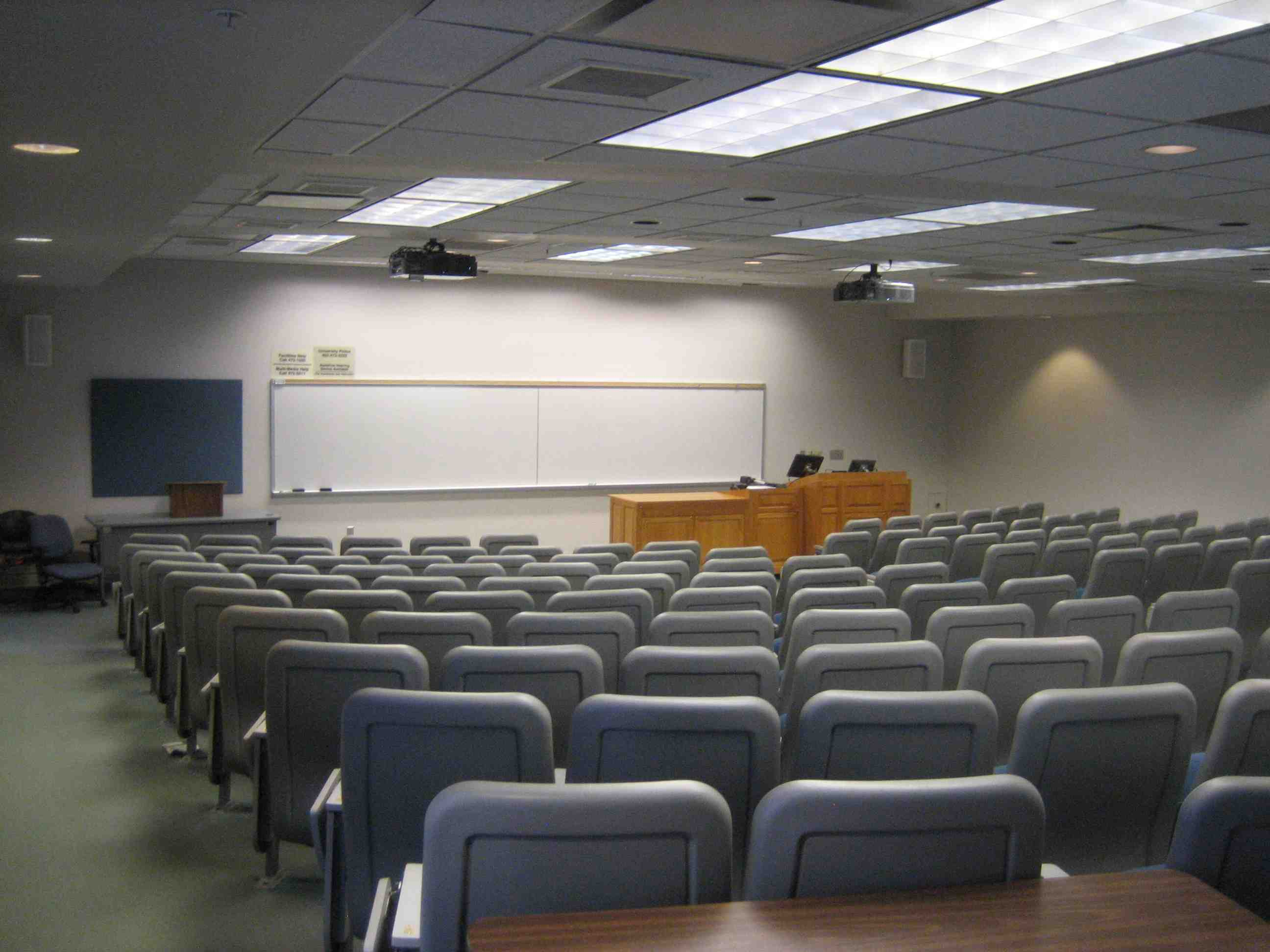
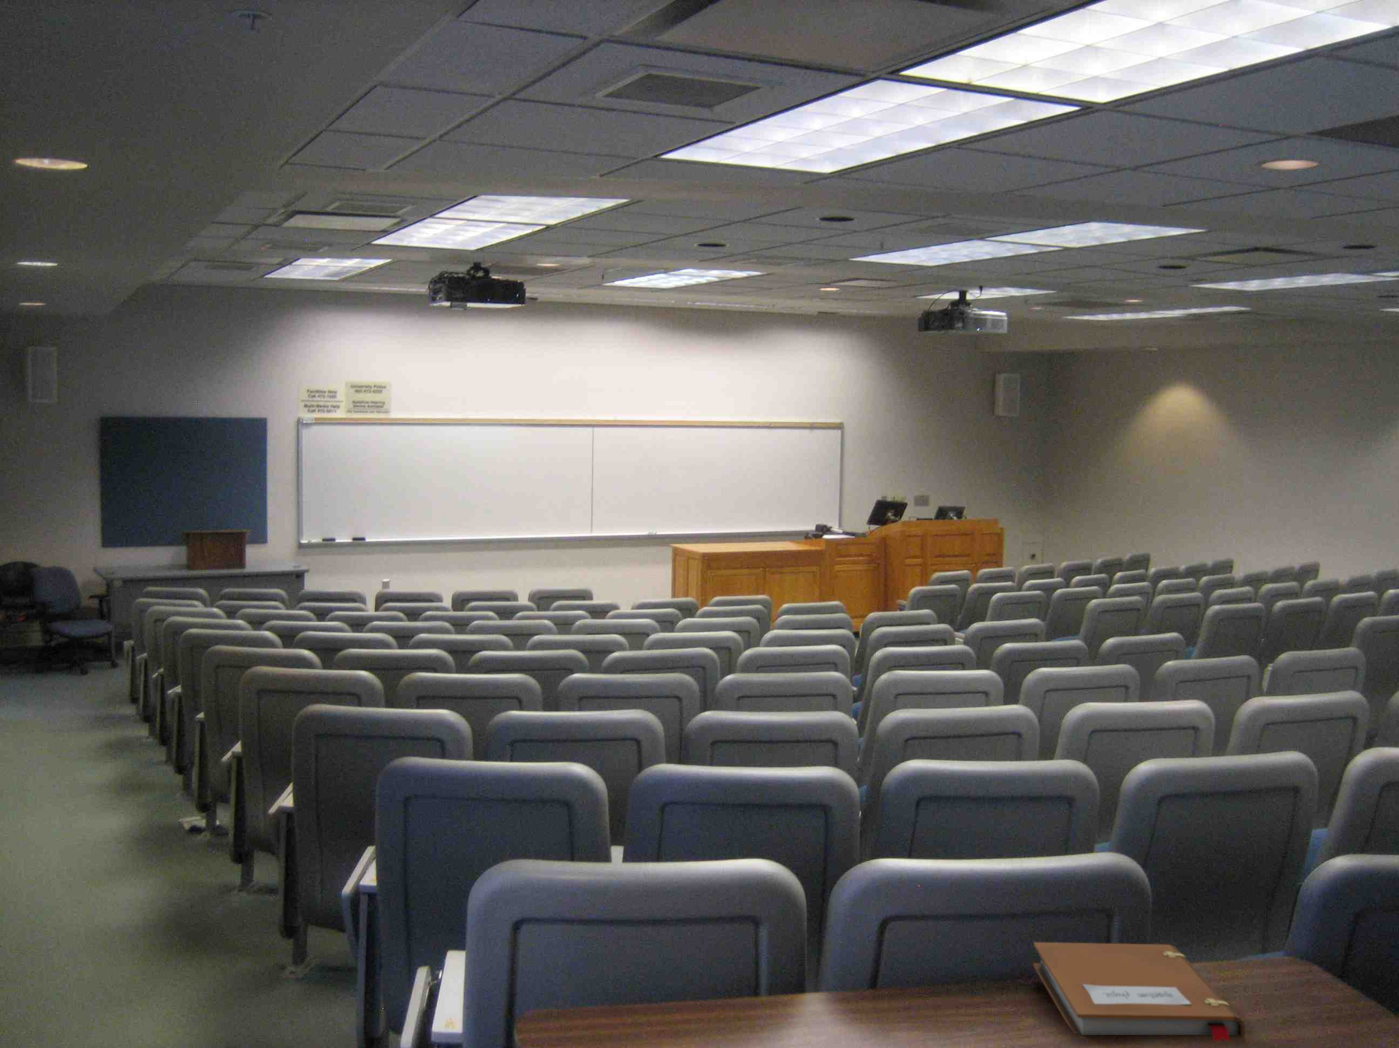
+ notebook (1134, 991)
